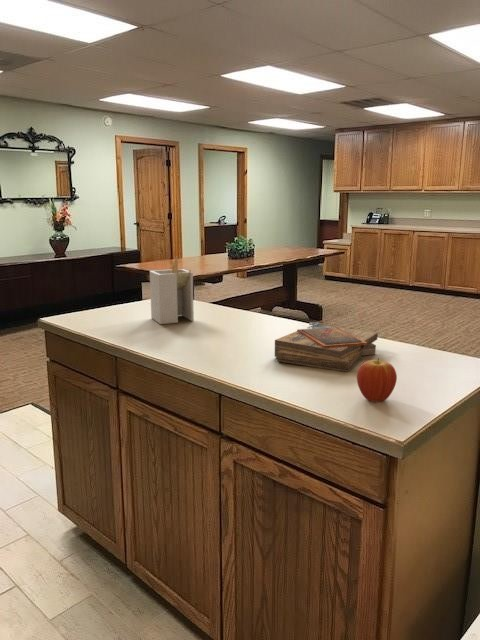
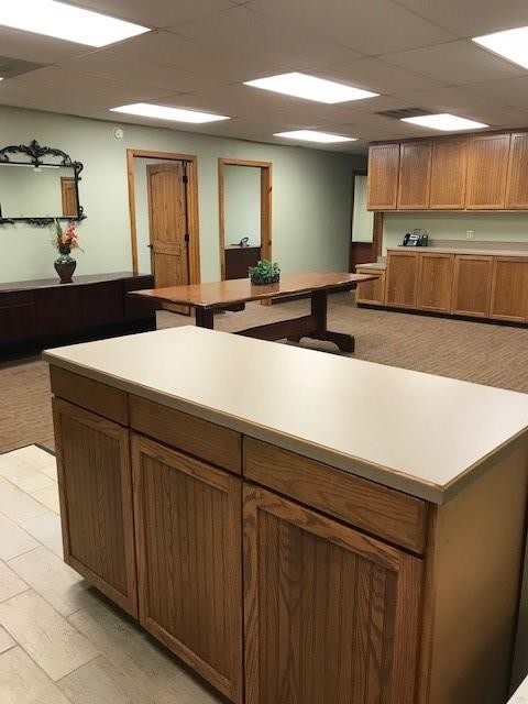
- utensil holder (171, 288)
- clipboard (329, 343)
- fruit (376, 378)
